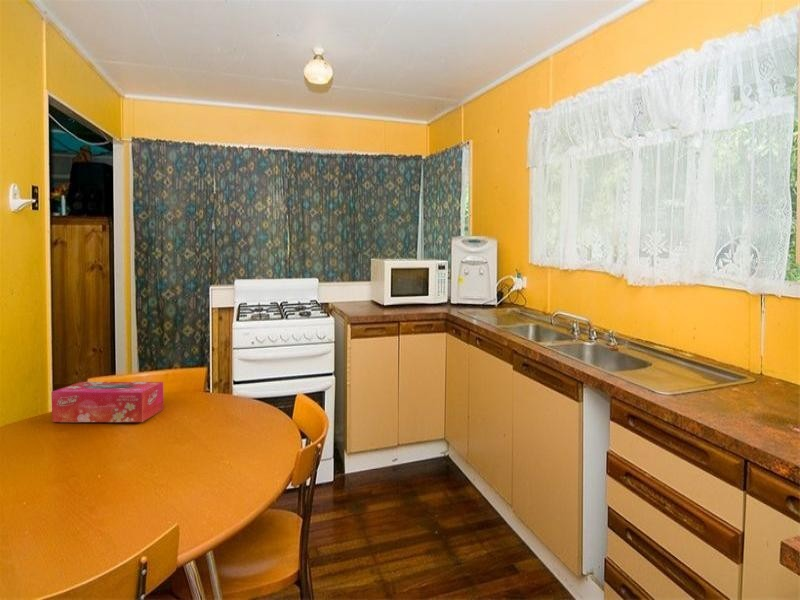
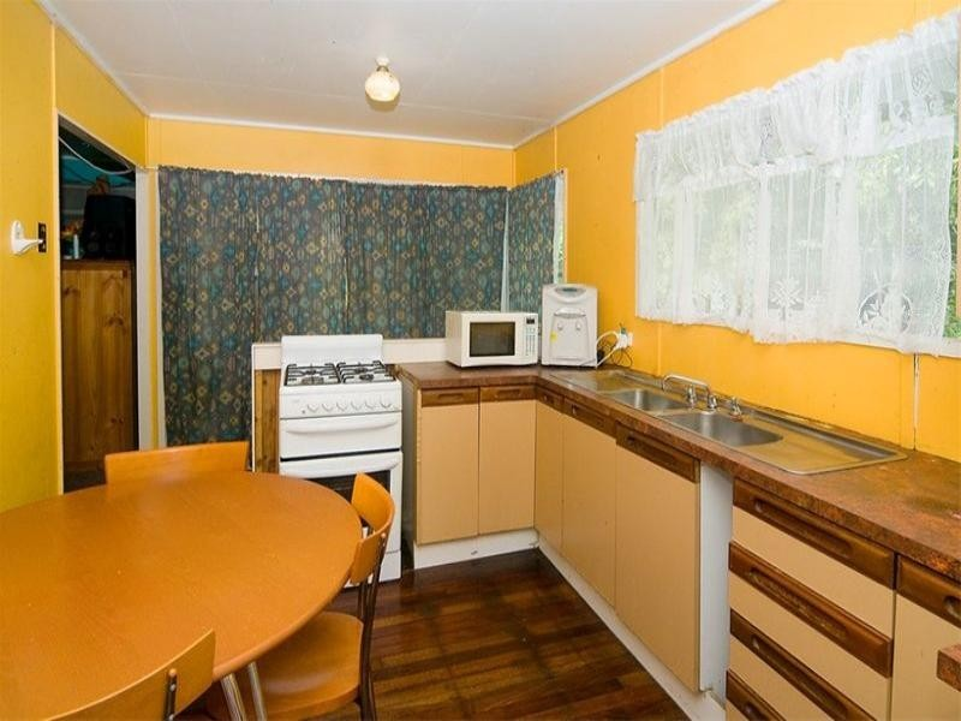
- tissue box (110, 401)
